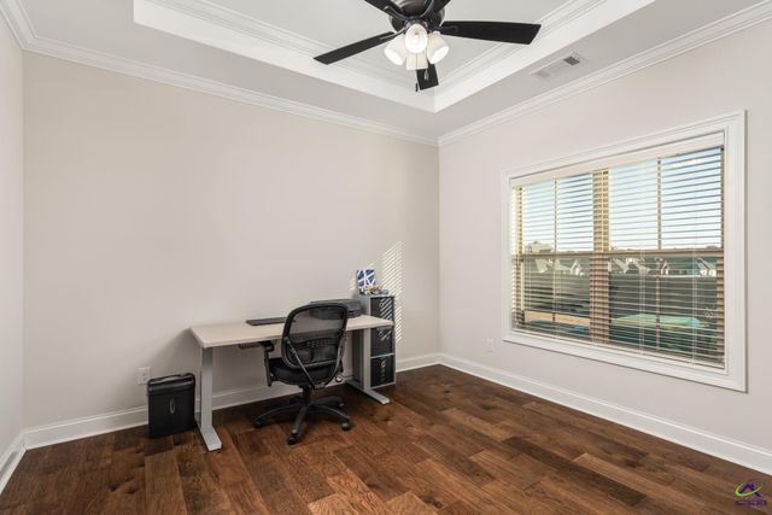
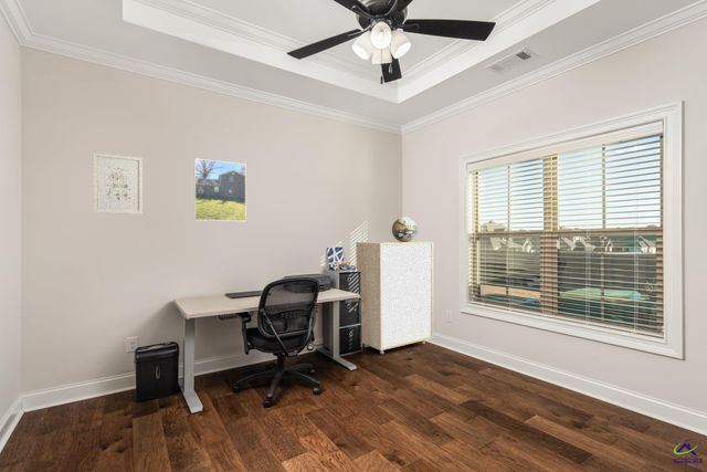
+ storage cabinet (394, 293)
+ wall art (118, 183)
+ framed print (221, 190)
+ decorative sphere (404, 229)
